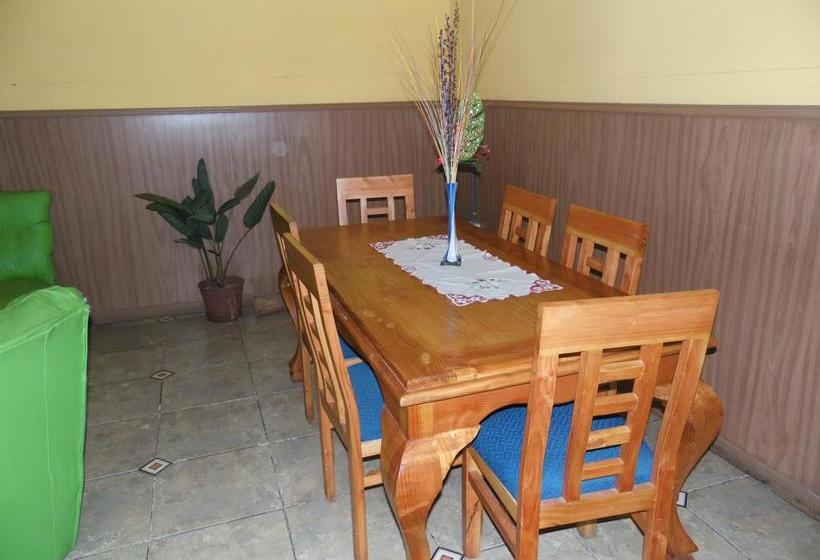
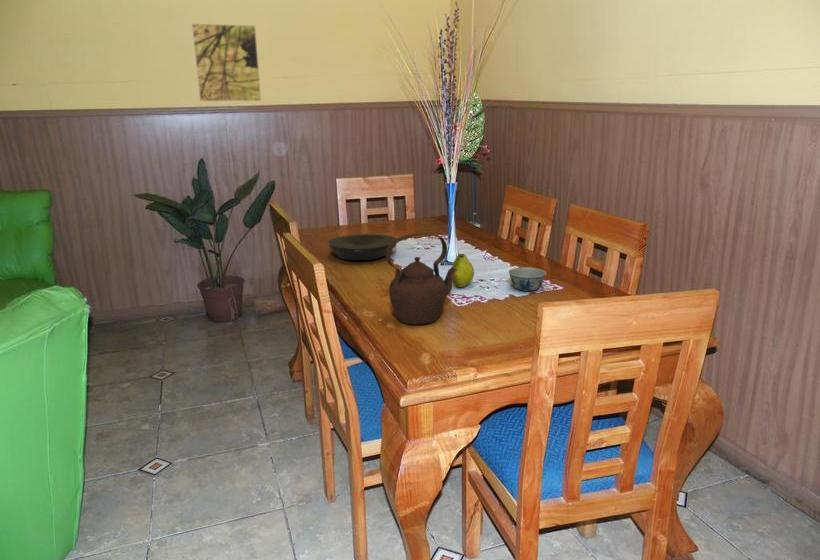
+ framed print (227, 63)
+ fruit (461, 269)
+ bowl (526, 280)
+ teapot (424, 275)
+ plate (363, 248)
